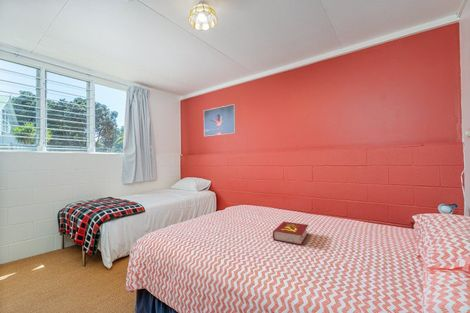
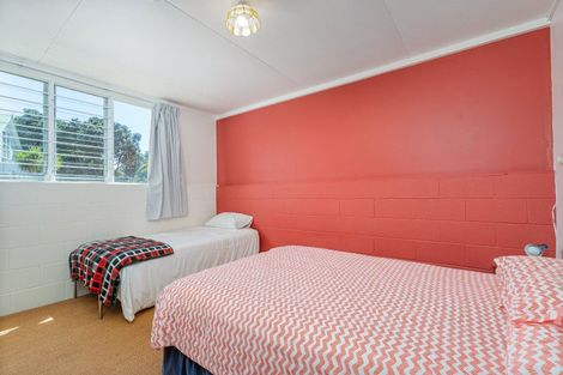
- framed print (218, 121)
- book (291, 232)
